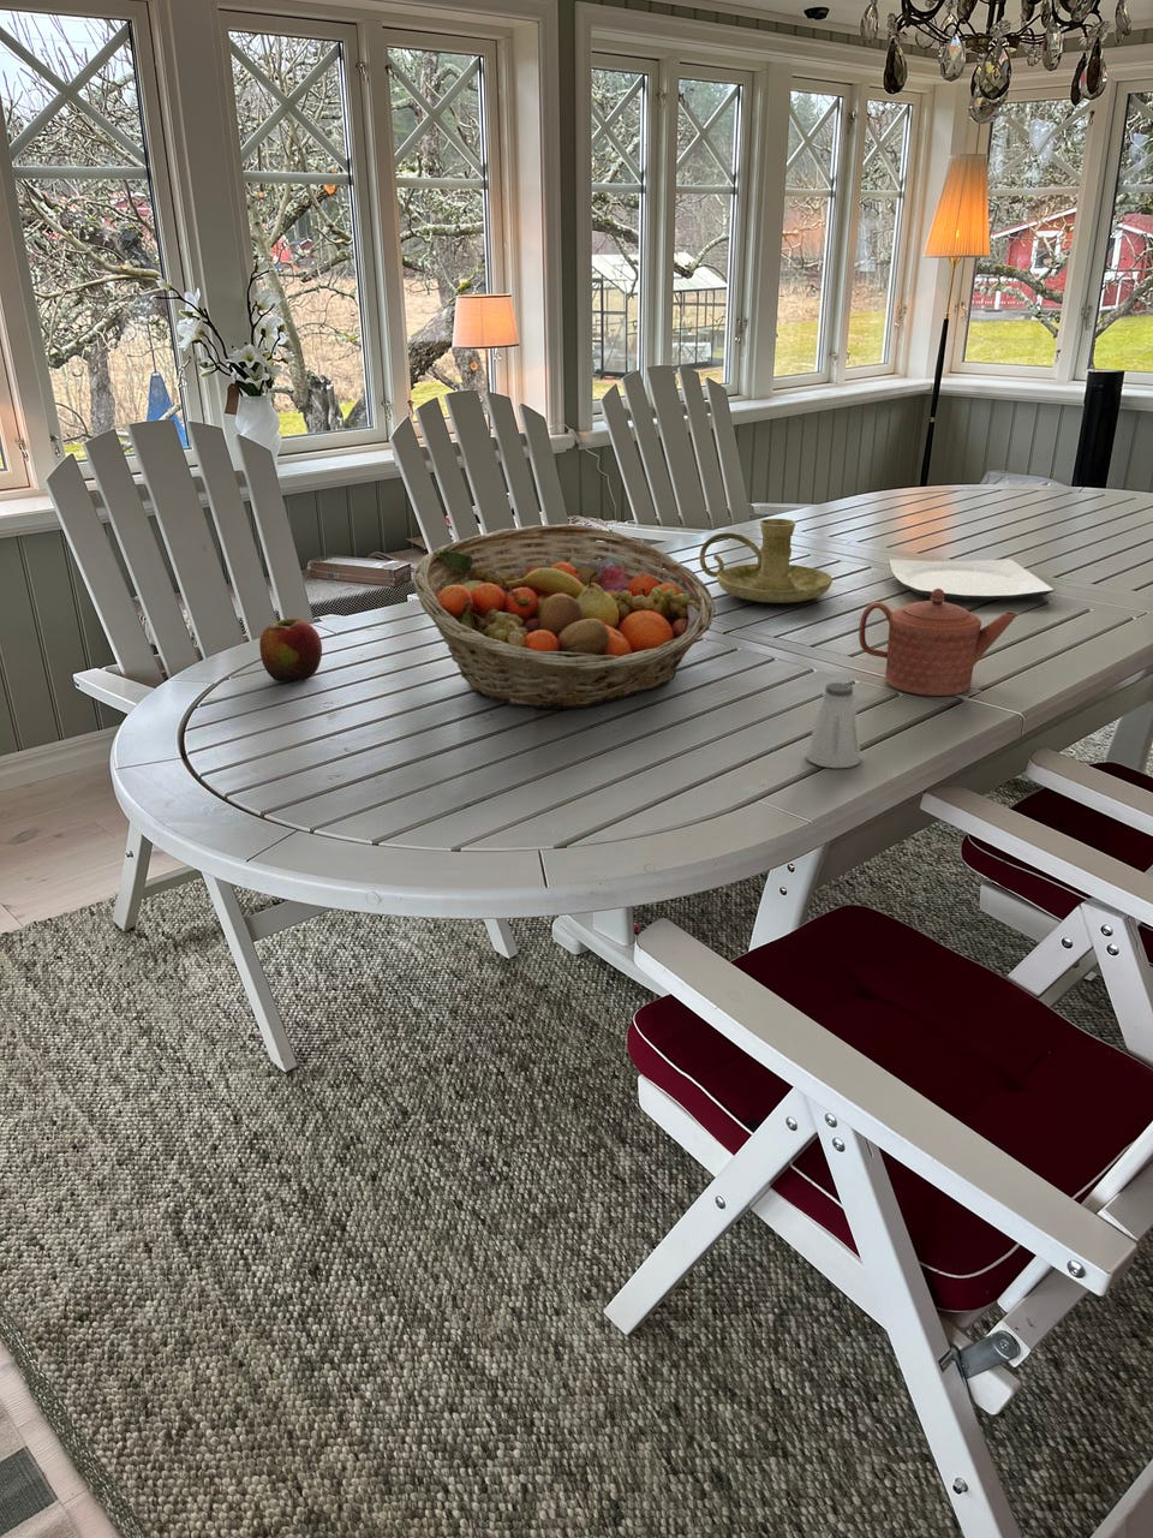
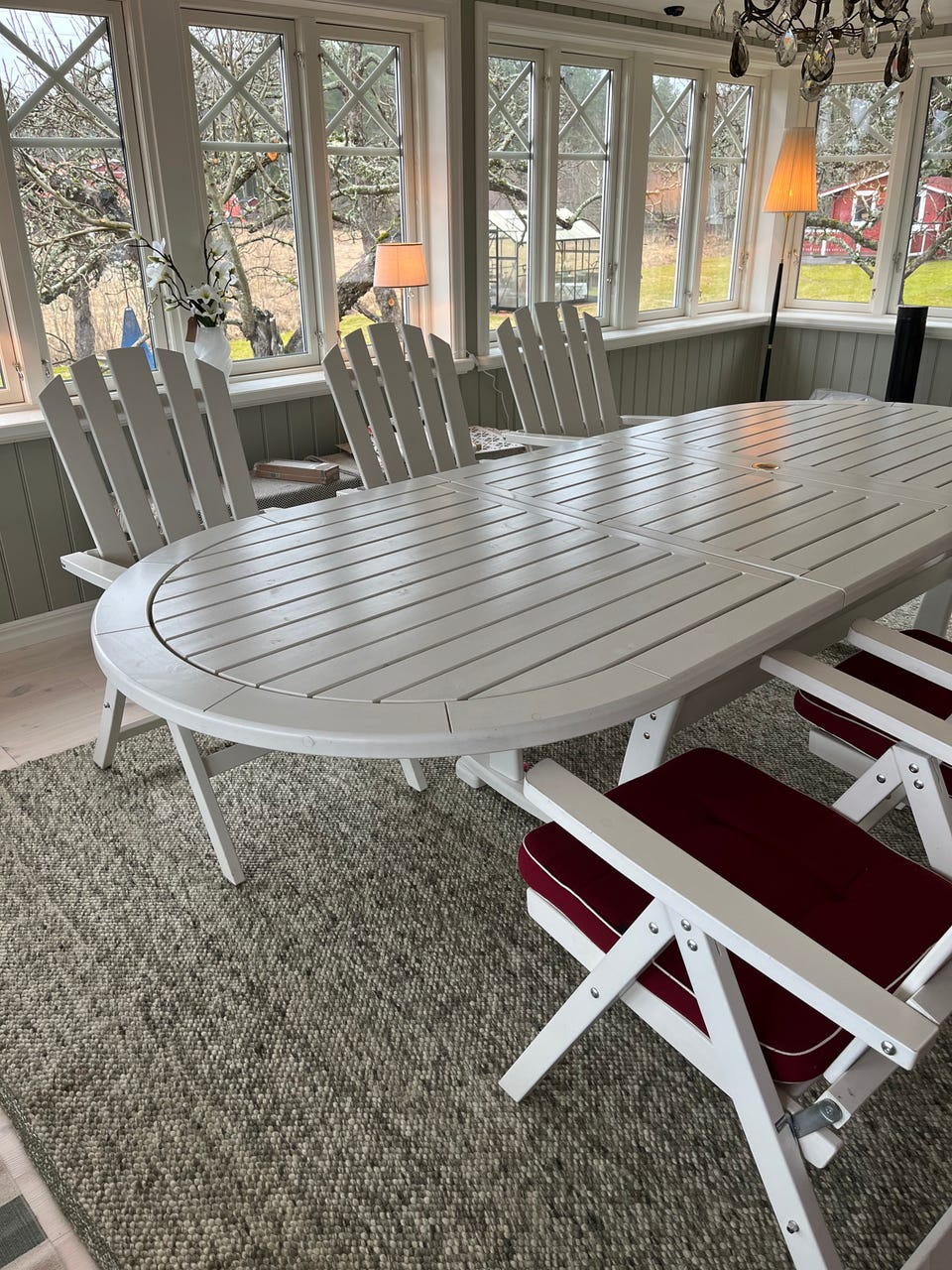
- plate (965, 580)
- fruit basket (566, 612)
- apple (291, 650)
- teapot (934, 636)
- saltshaker (836, 722)
- candle holder (763, 557)
